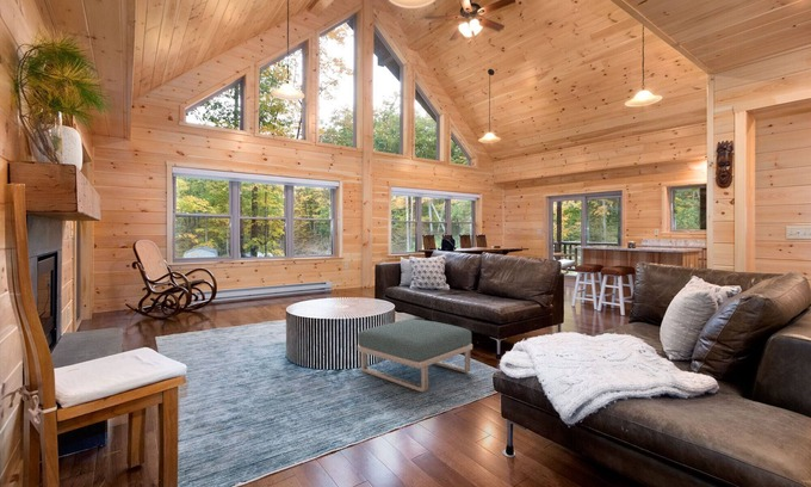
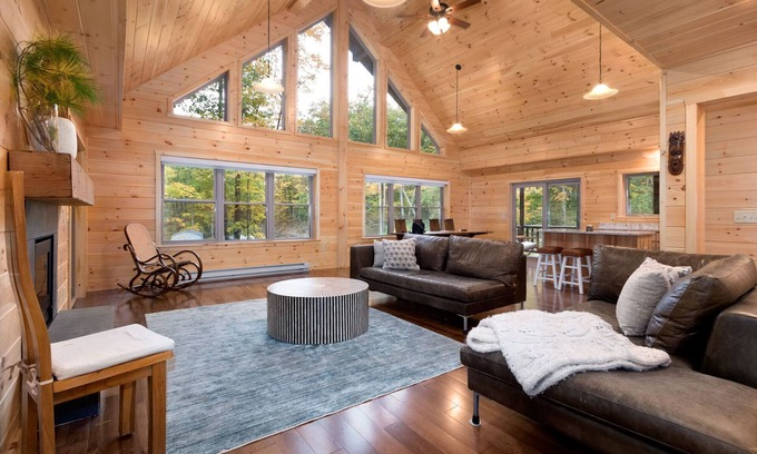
- footstool (415, 349)
